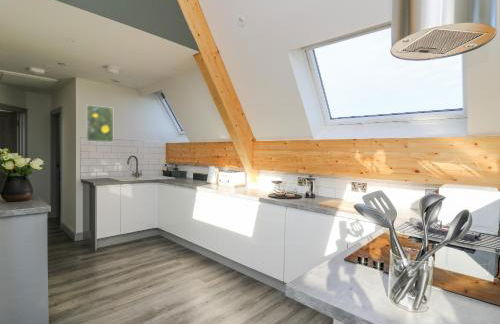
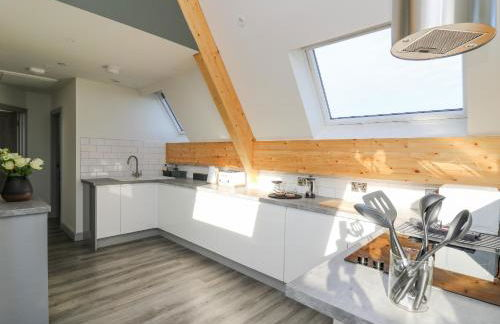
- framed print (100, 124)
